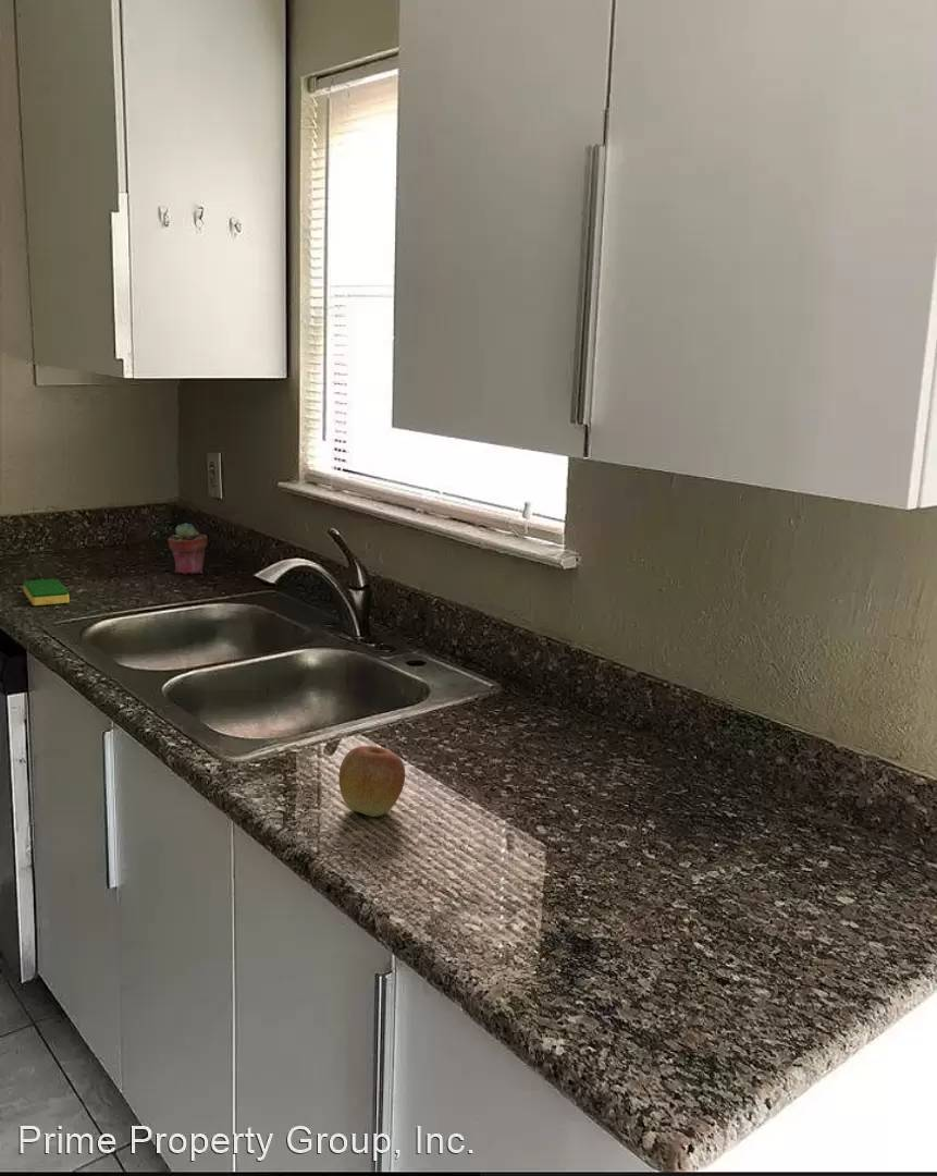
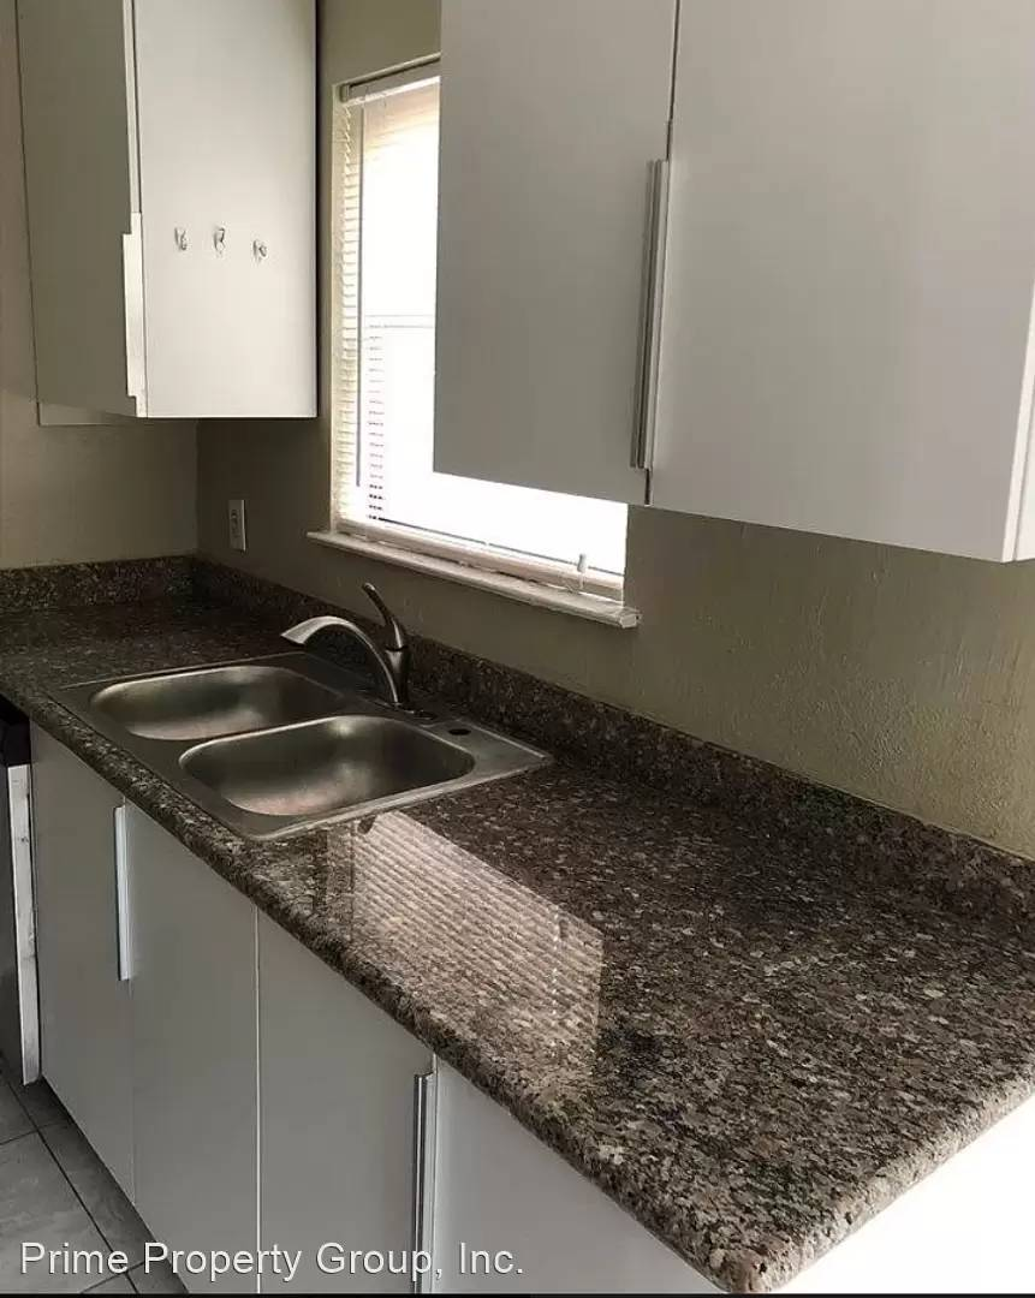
- apple (371, 779)
- potted succulent (187, 547)
- dish sponge (46, 591)
